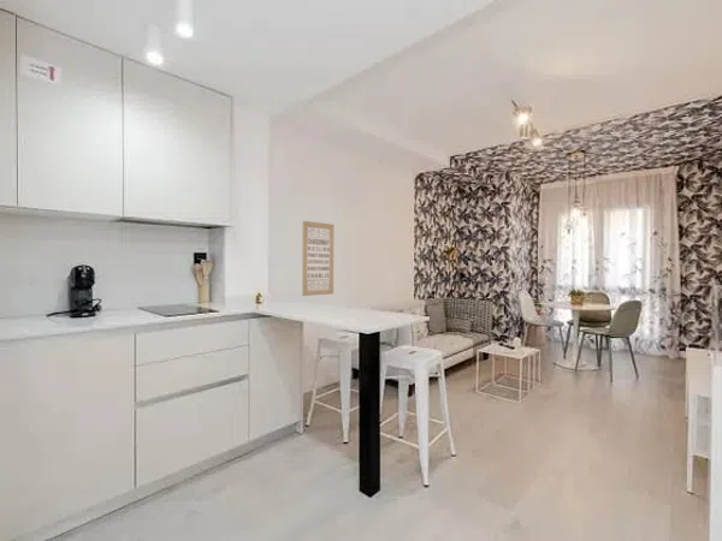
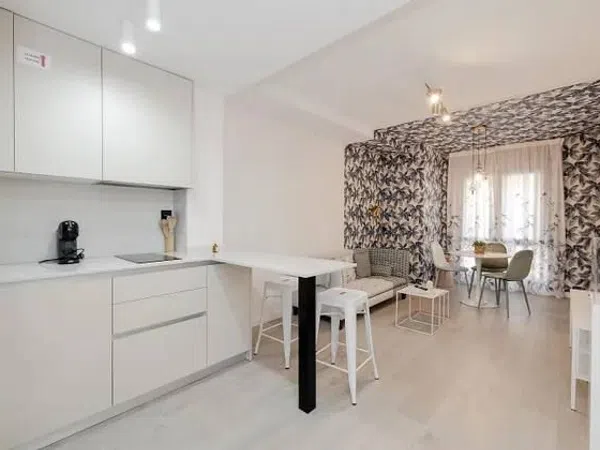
- wall art (318, 258)
